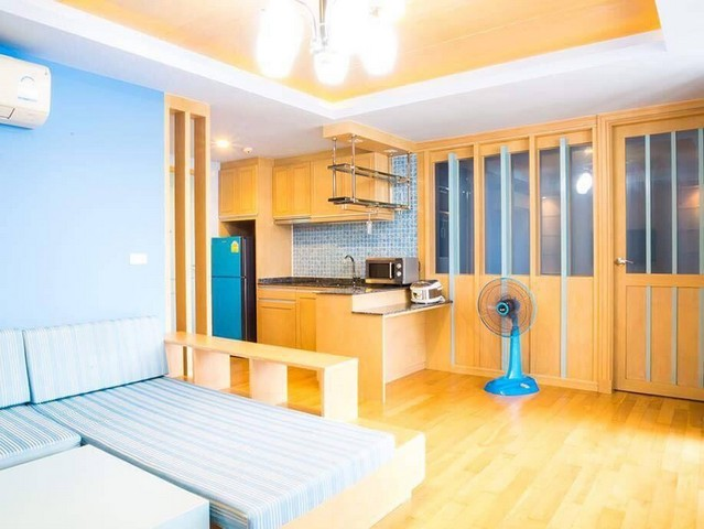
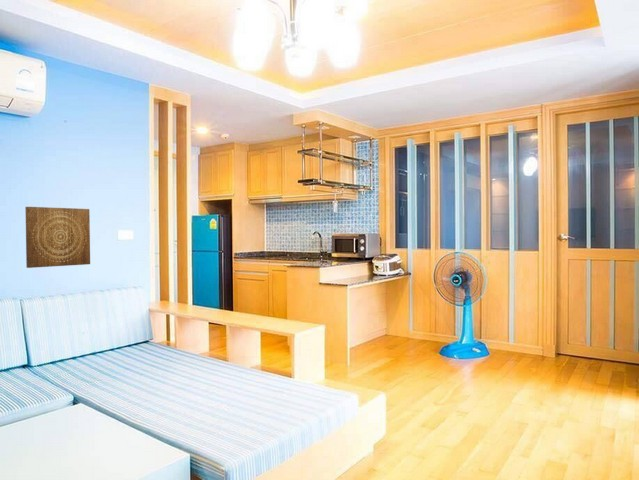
+ wall art (59, 236)
